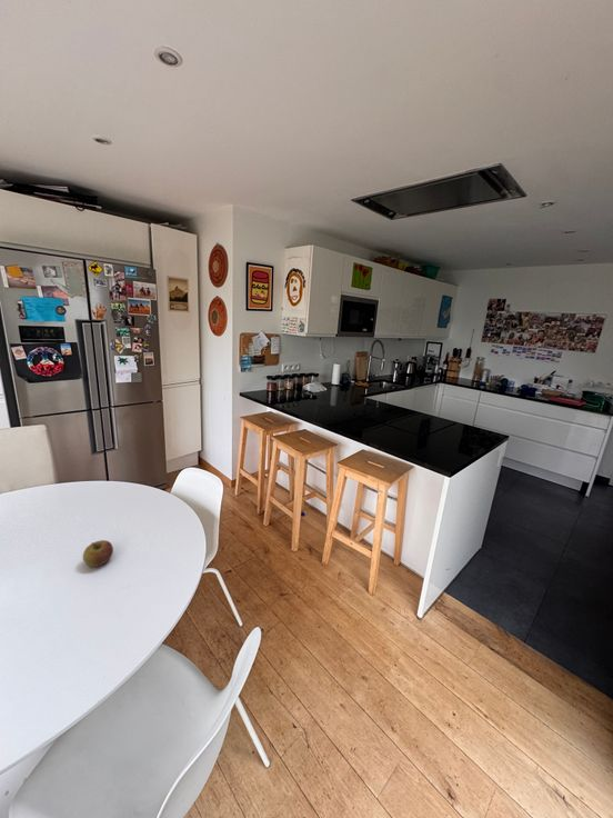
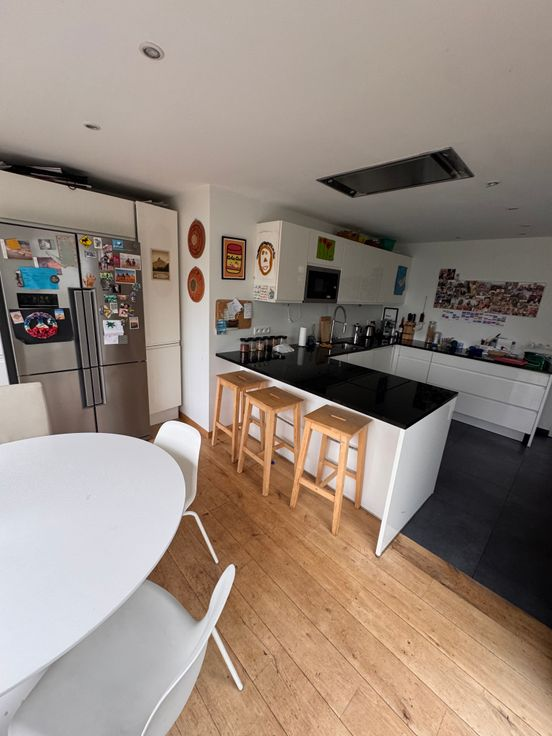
- apple (98, 551)
